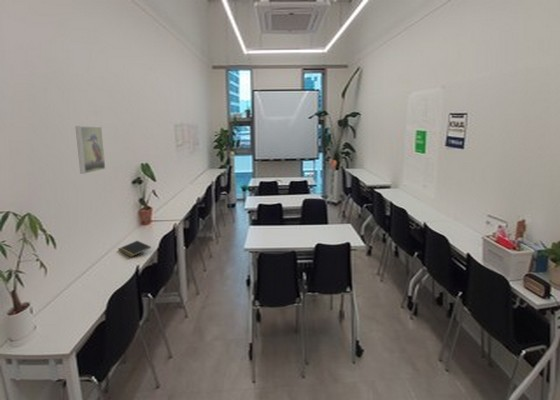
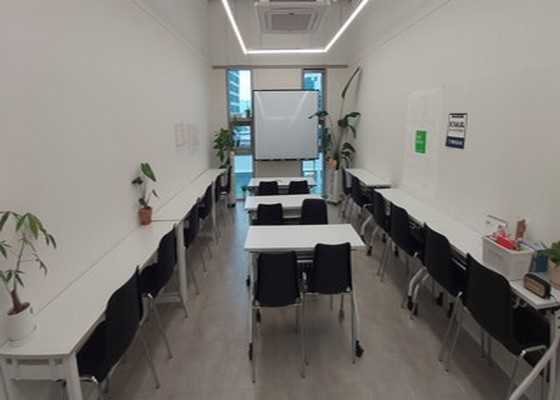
- notepad (134, 248)
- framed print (91, 149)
